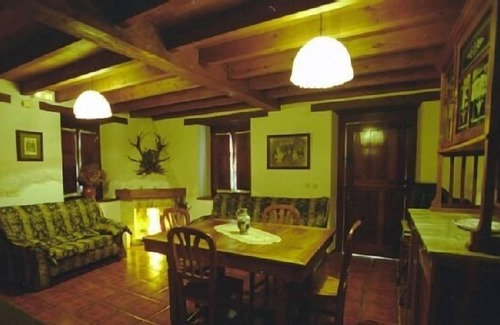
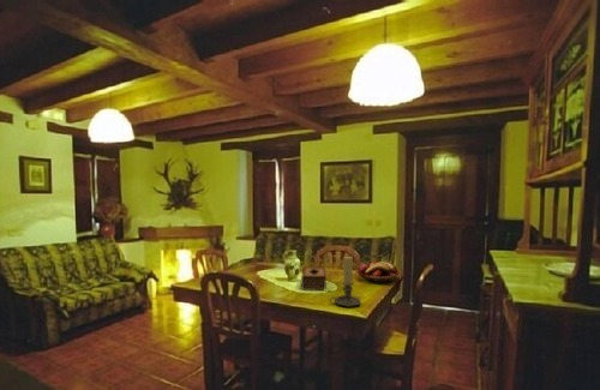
+ tissue box (313, 277)
+ fruit basket (378, 270)
+ candle holder (344, 280)
